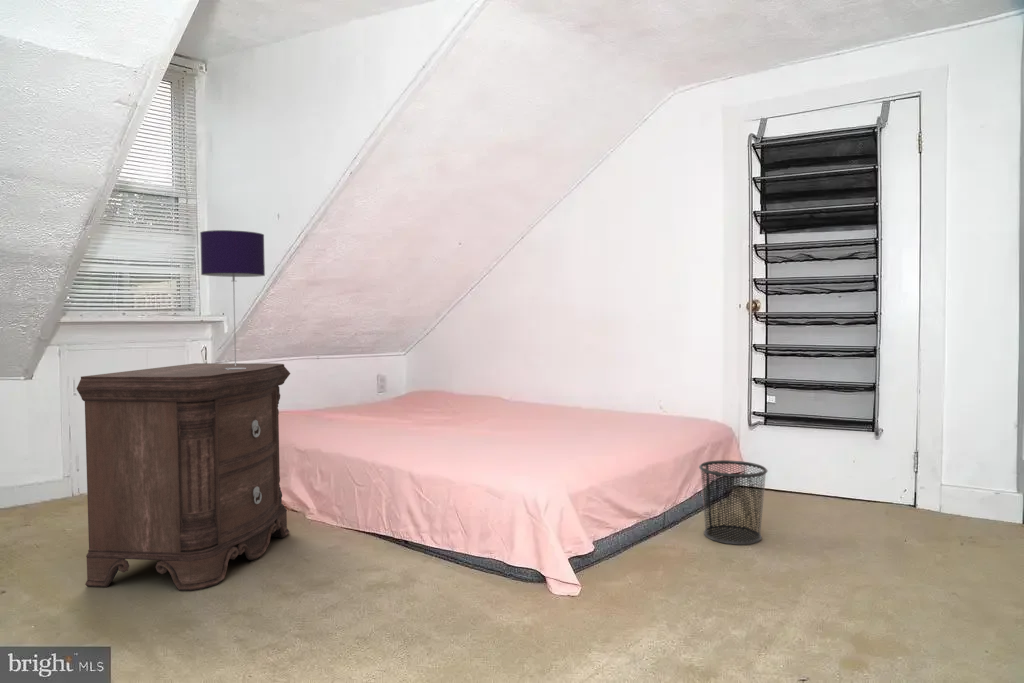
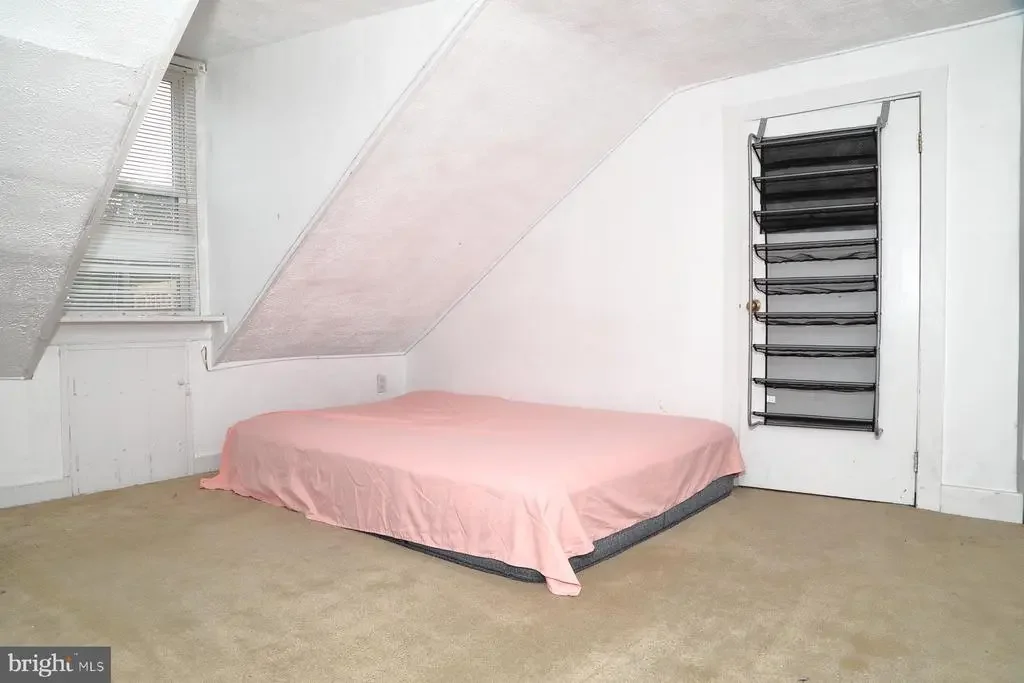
- table lamp (234, 301)
- nightstand (206, 462)
- waste bin (733, 501)
